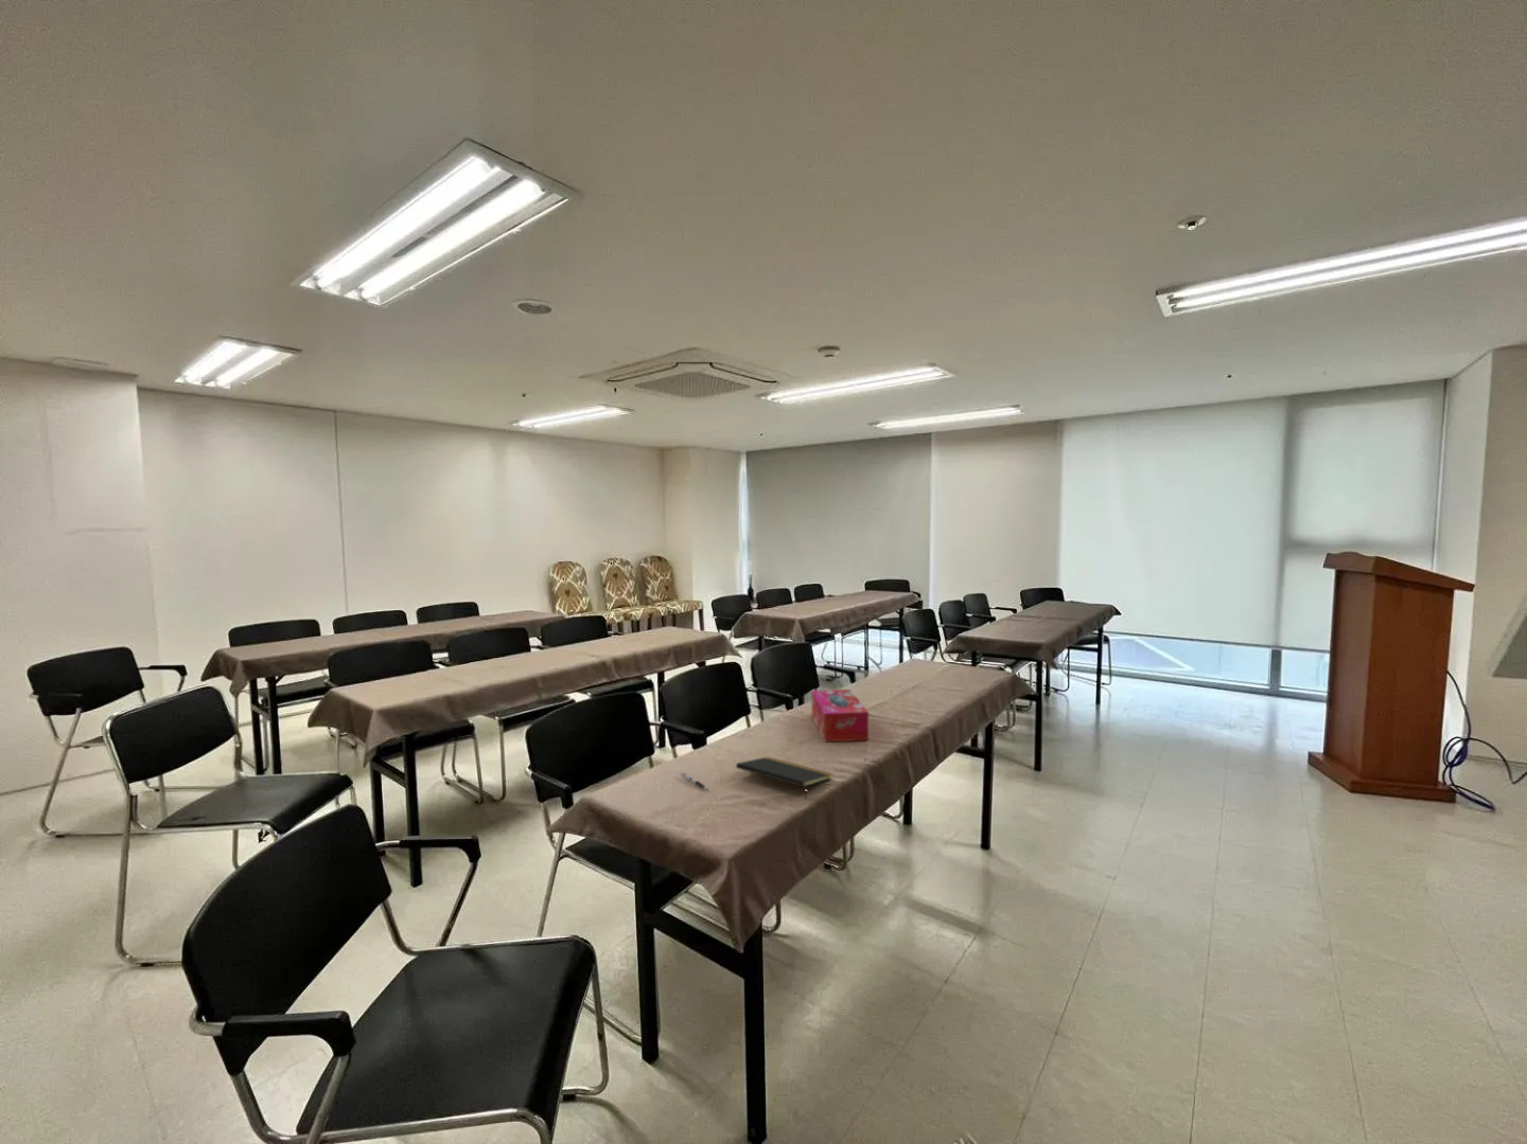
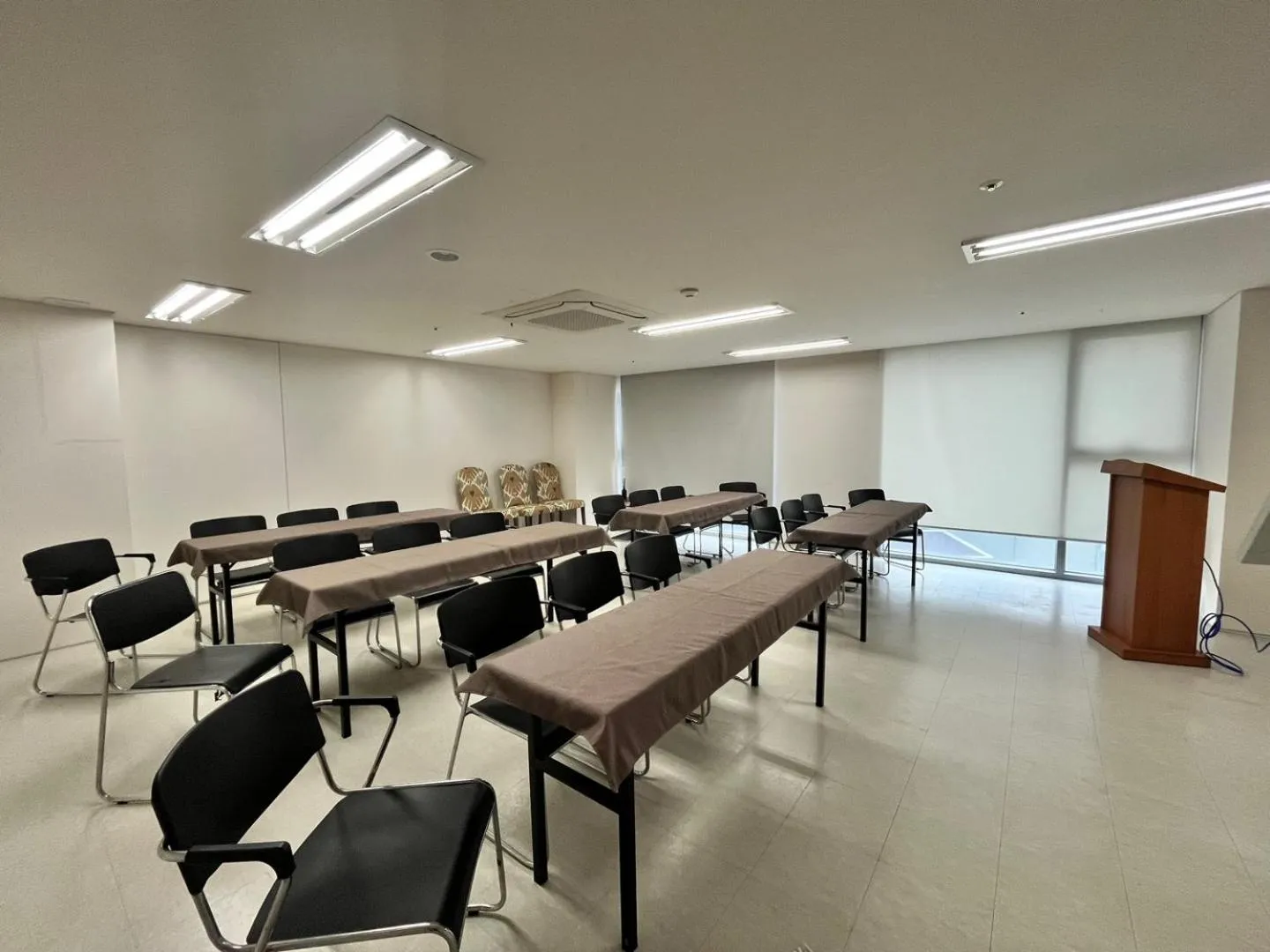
- tissue box (838, 713)
- pen (694, 781)
- notepad (784, 770)
